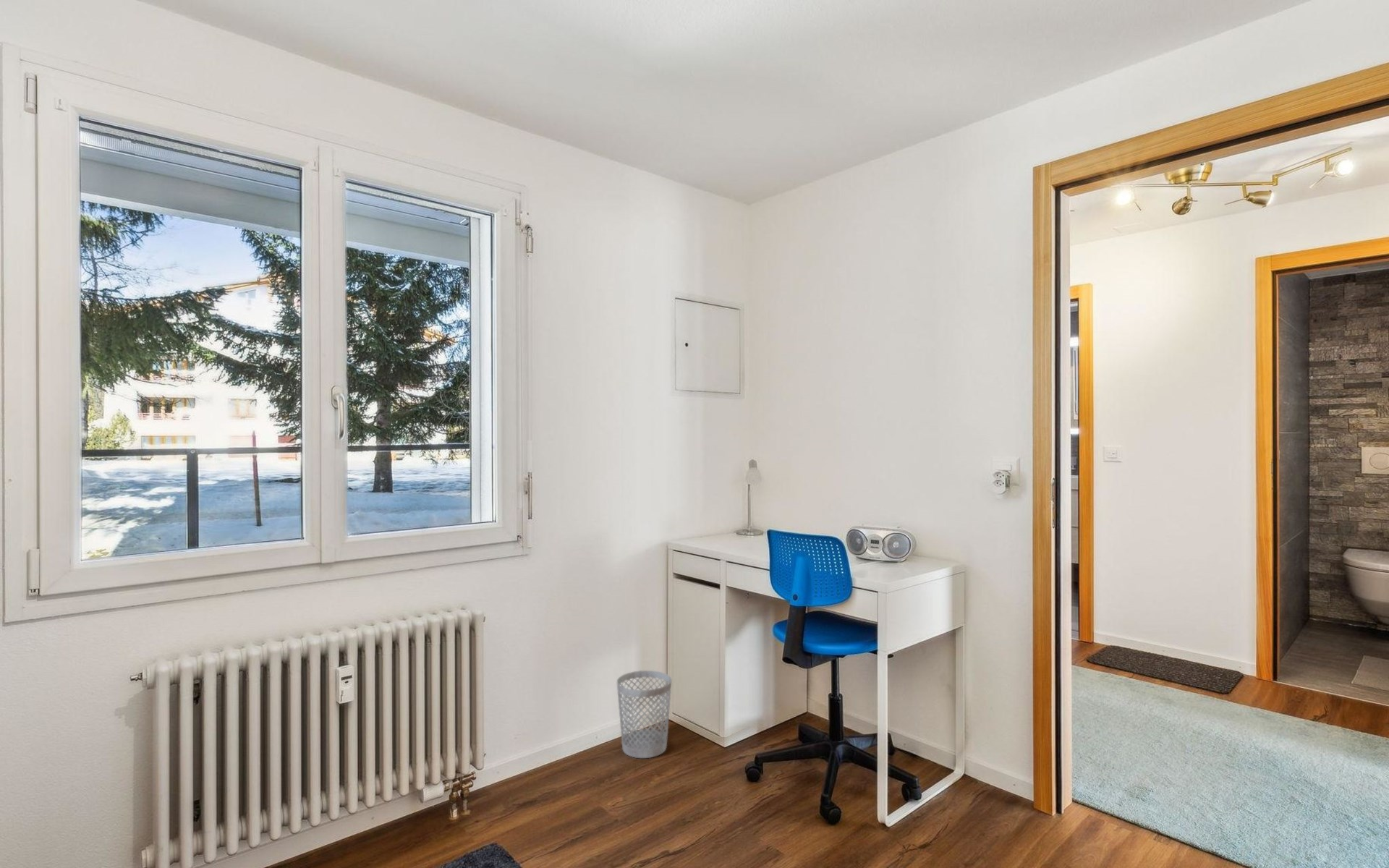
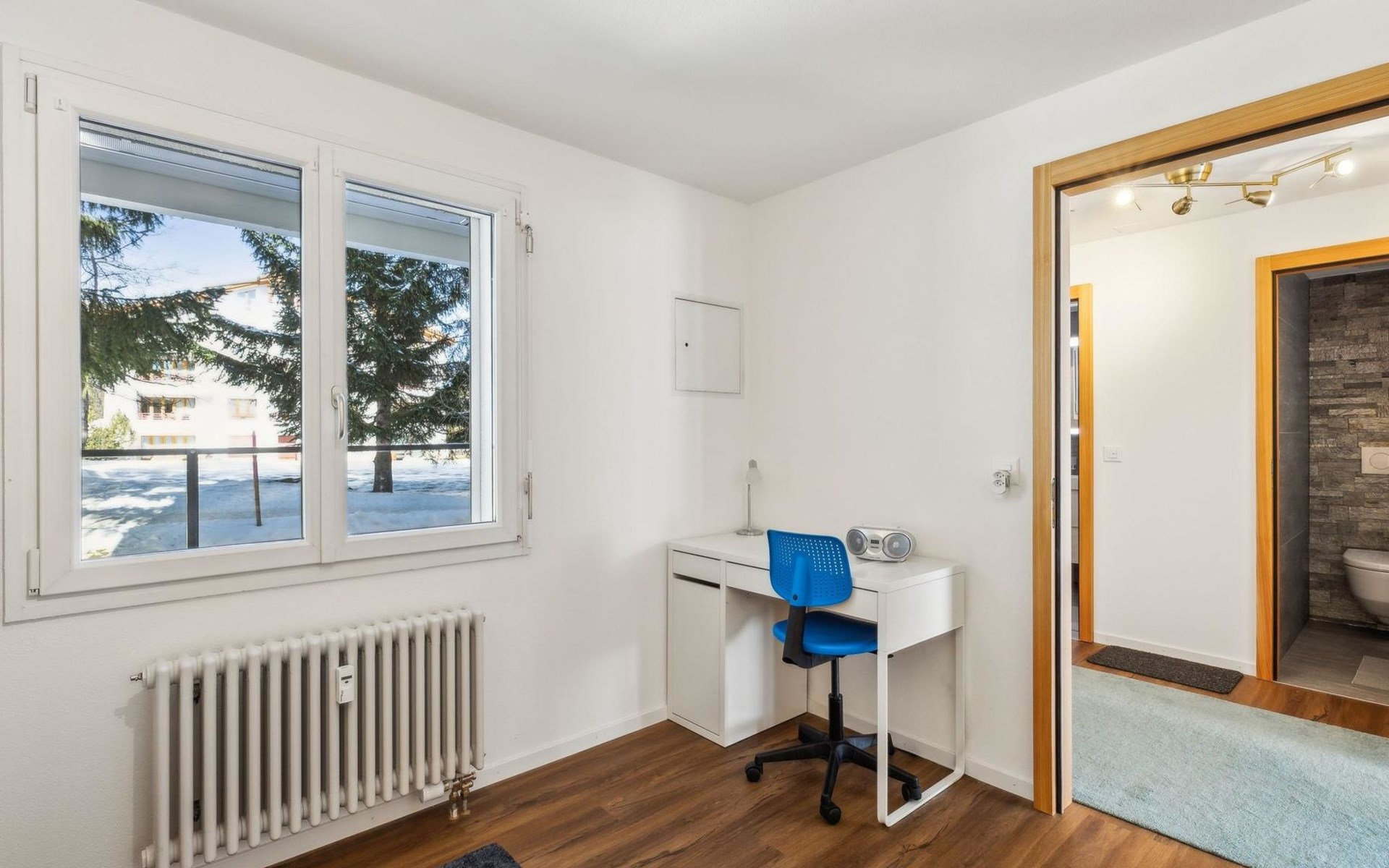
- wastebasket (644, 714)
